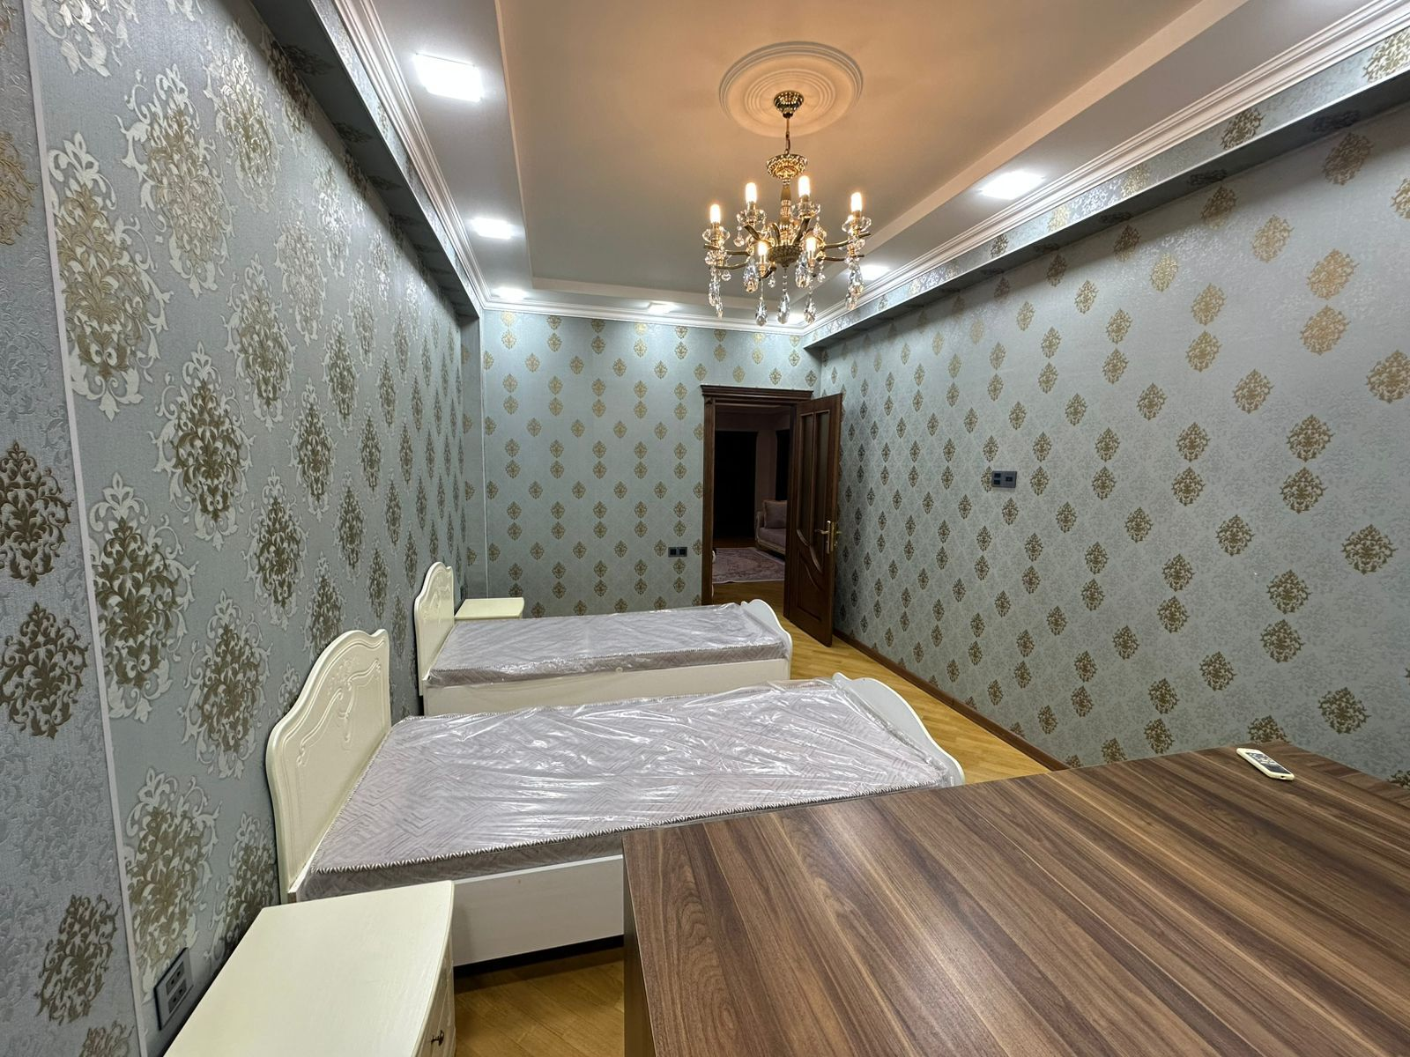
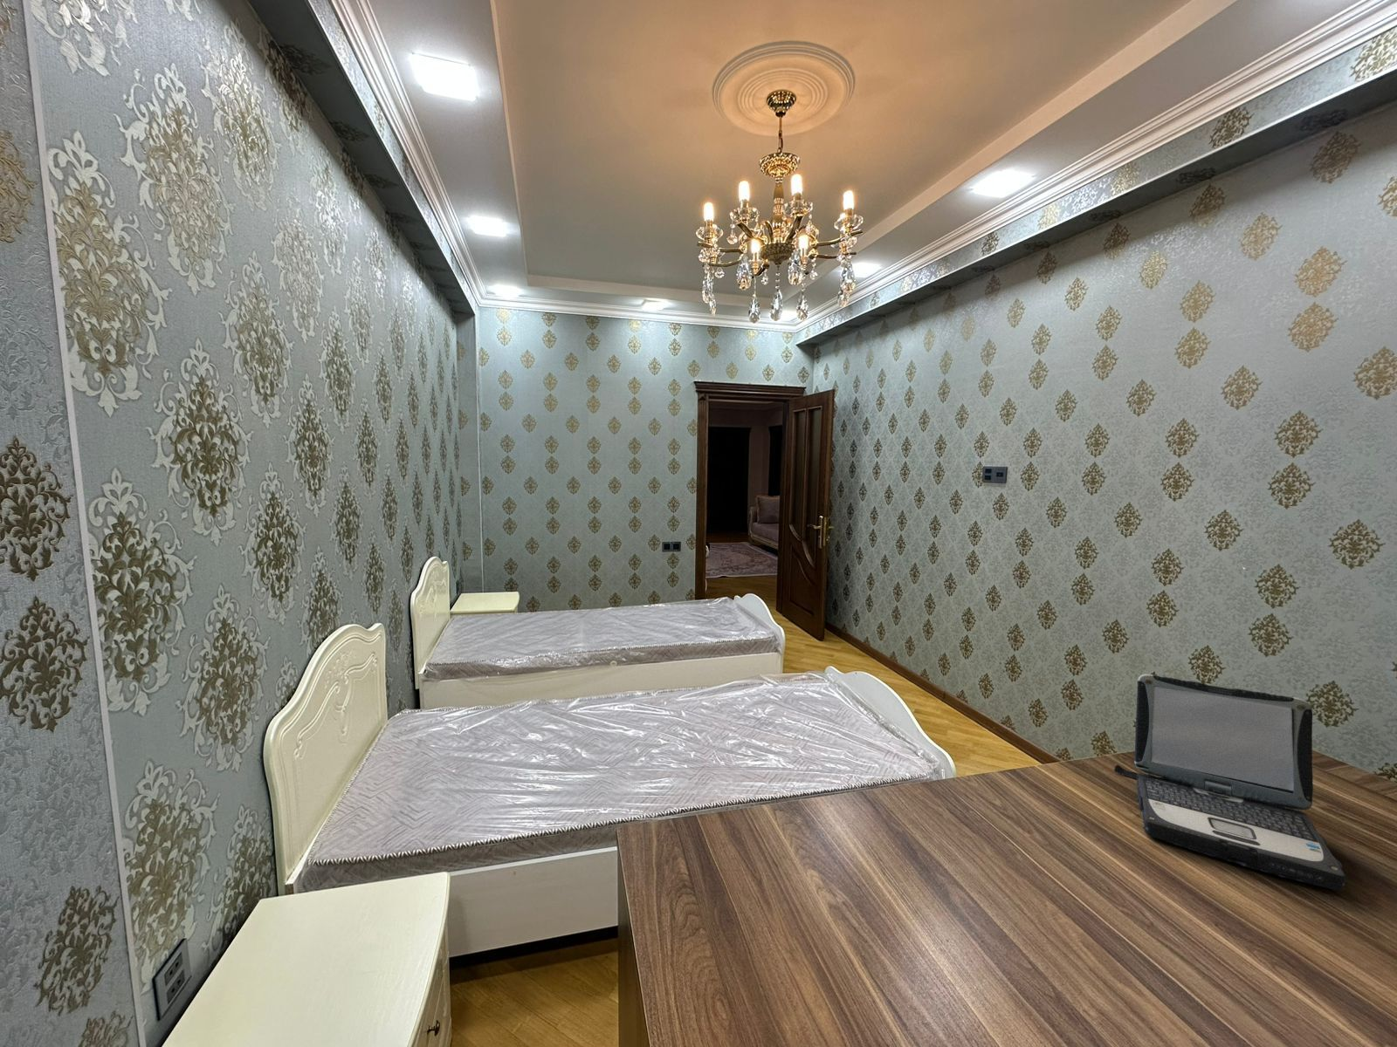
+ laptop (1222, 763)
